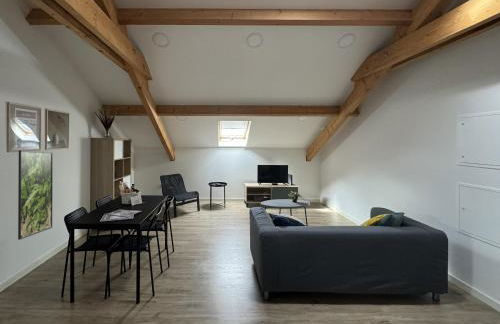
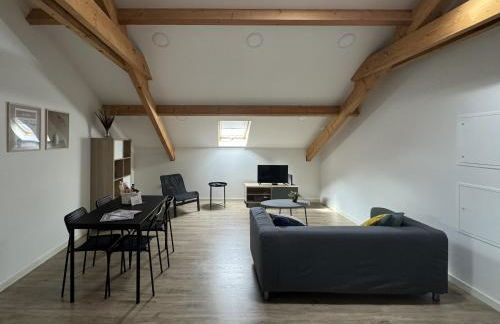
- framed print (36, 192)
